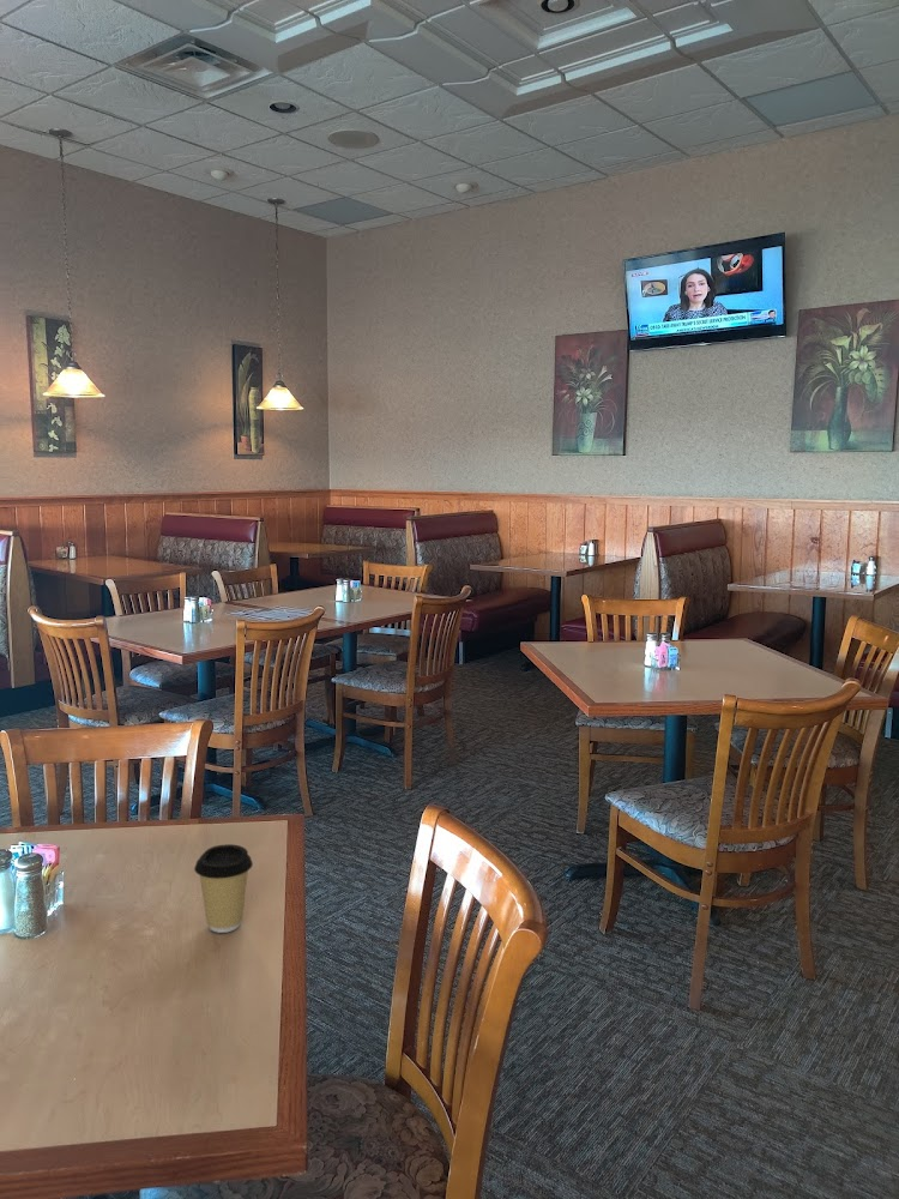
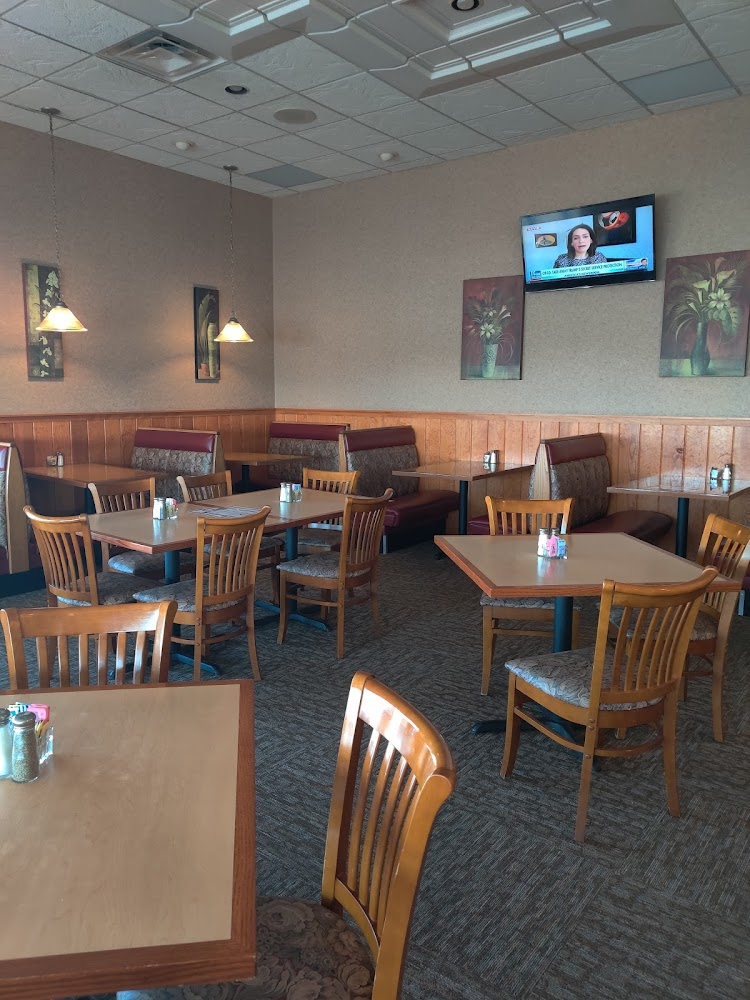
- coffee cup (224, 888)
